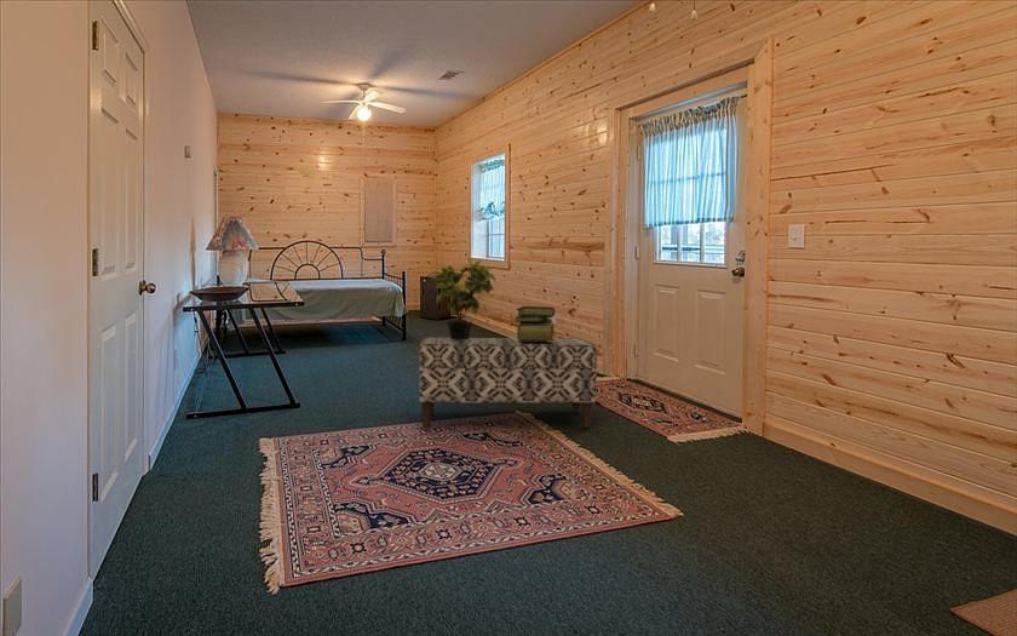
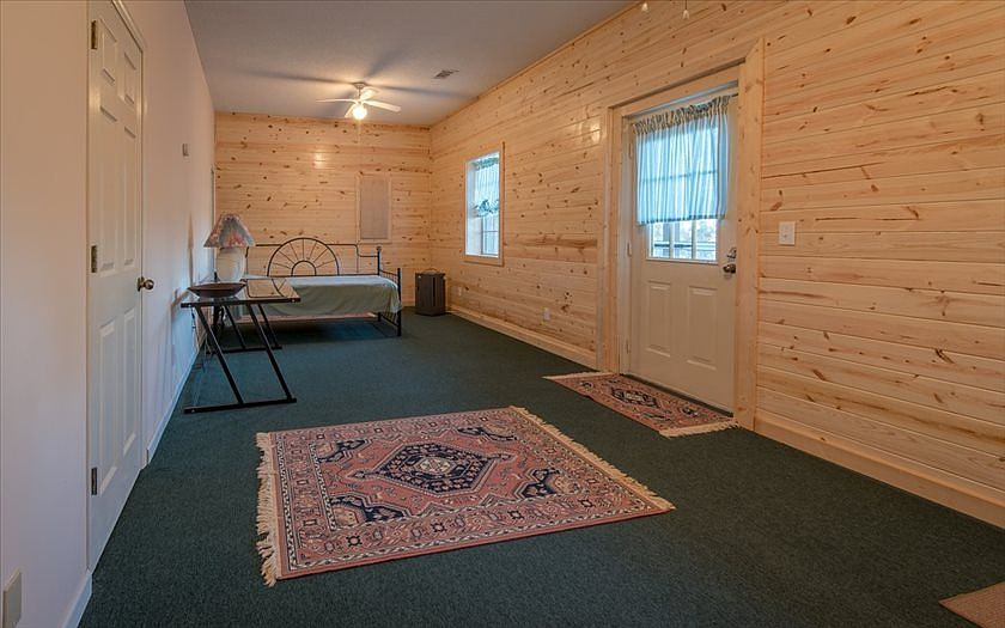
- stack of books (534, 323)
- bench (505, 380)
- potted plant (465, 298)
